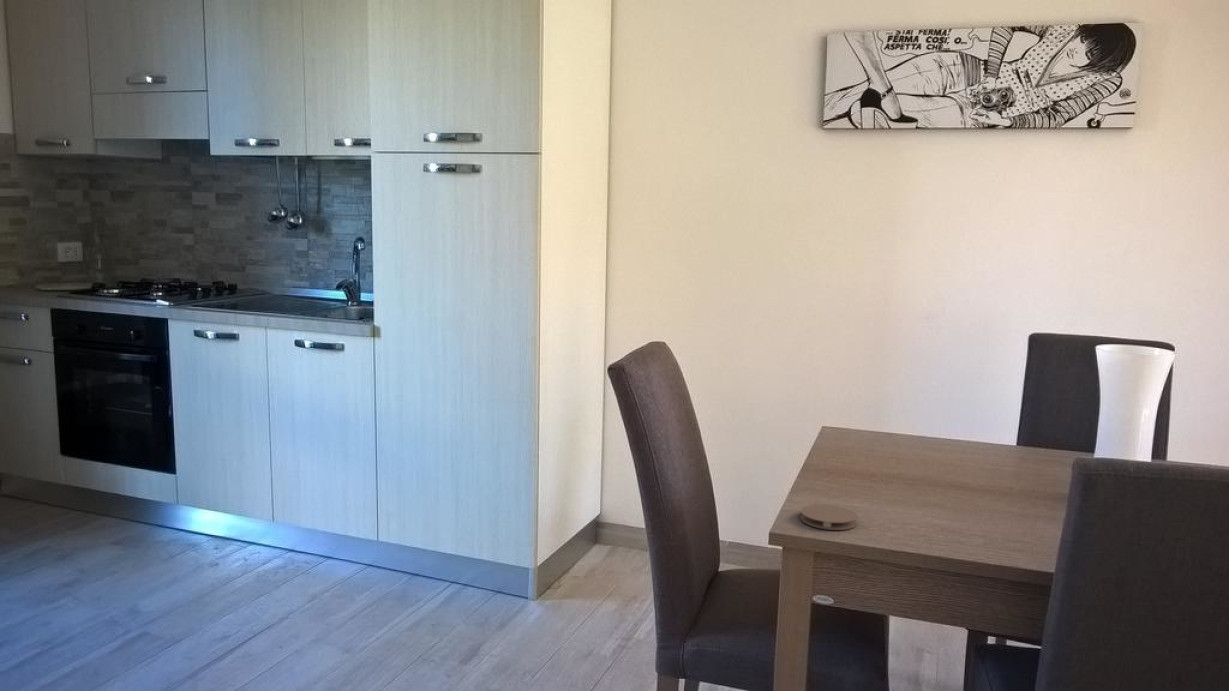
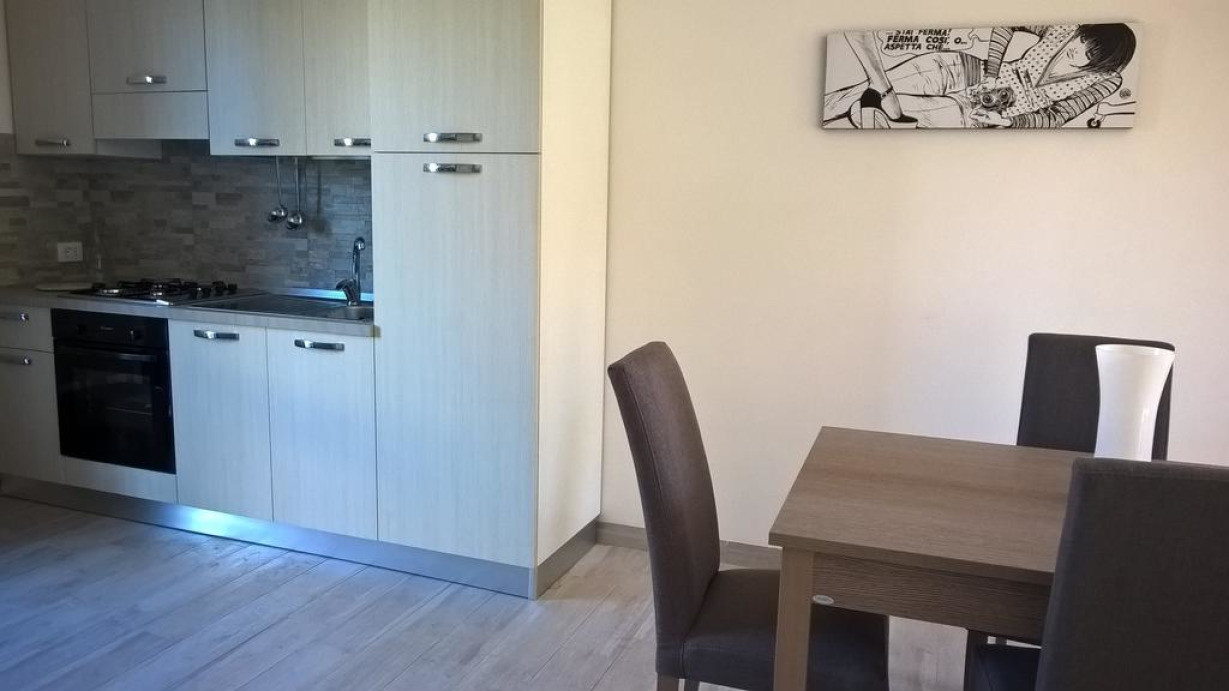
- coaster (828, 516)
